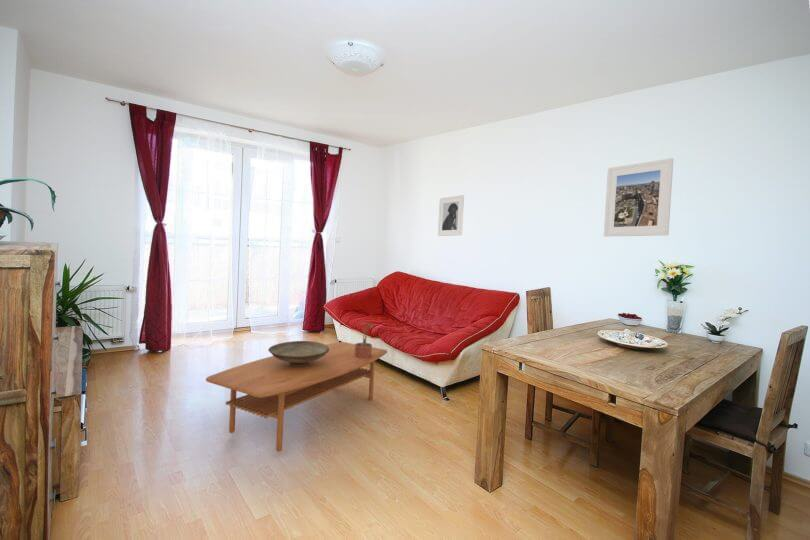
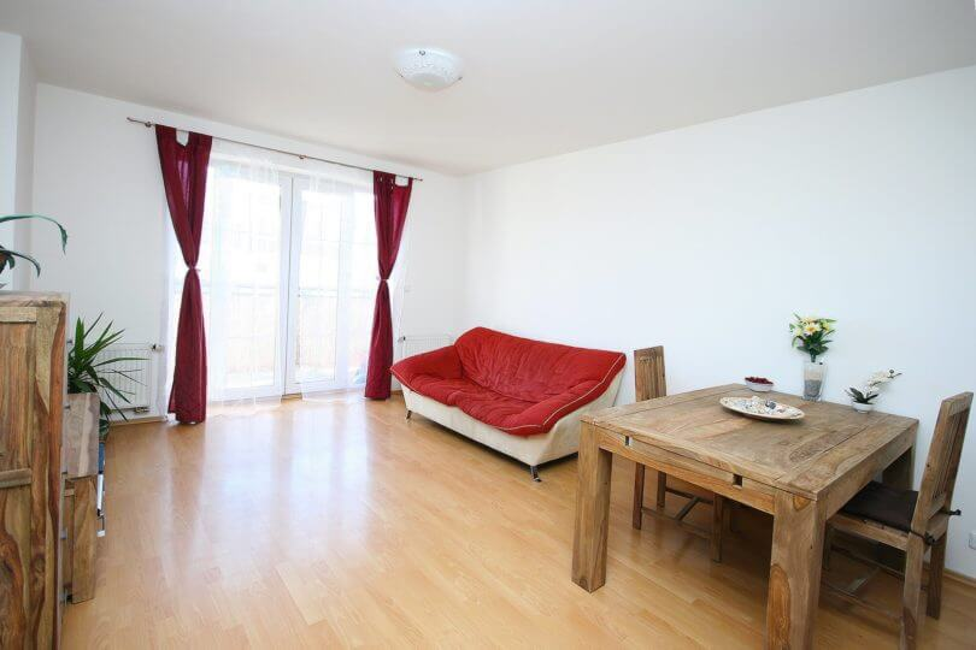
- potted plant (365, 339)
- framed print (636, 199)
- decorative bowl (299, 354)
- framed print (450, 216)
- coffee table (310, 388)
